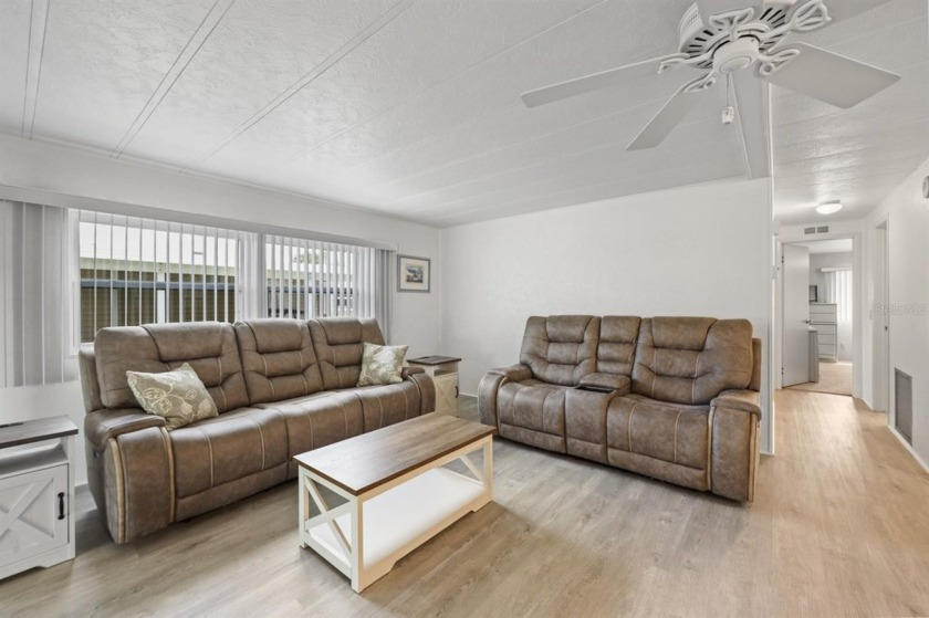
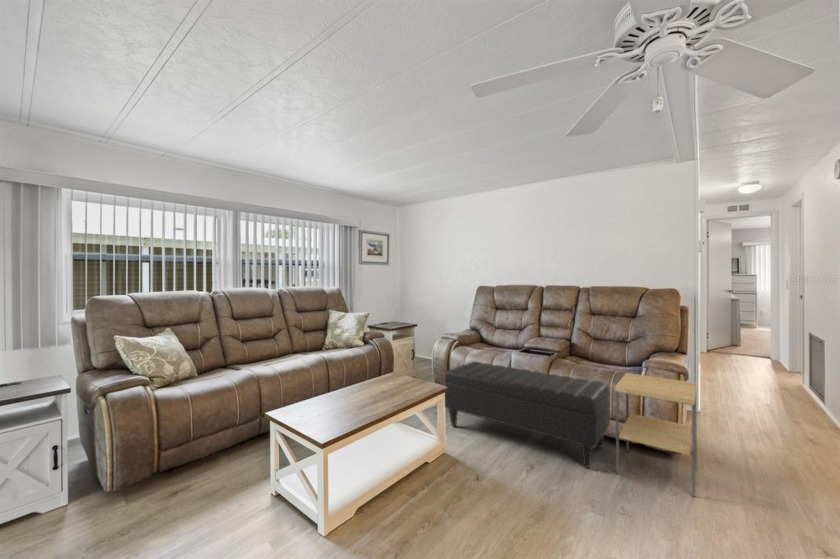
+ side table (656, 428)
+ ottoman (521, 405)
